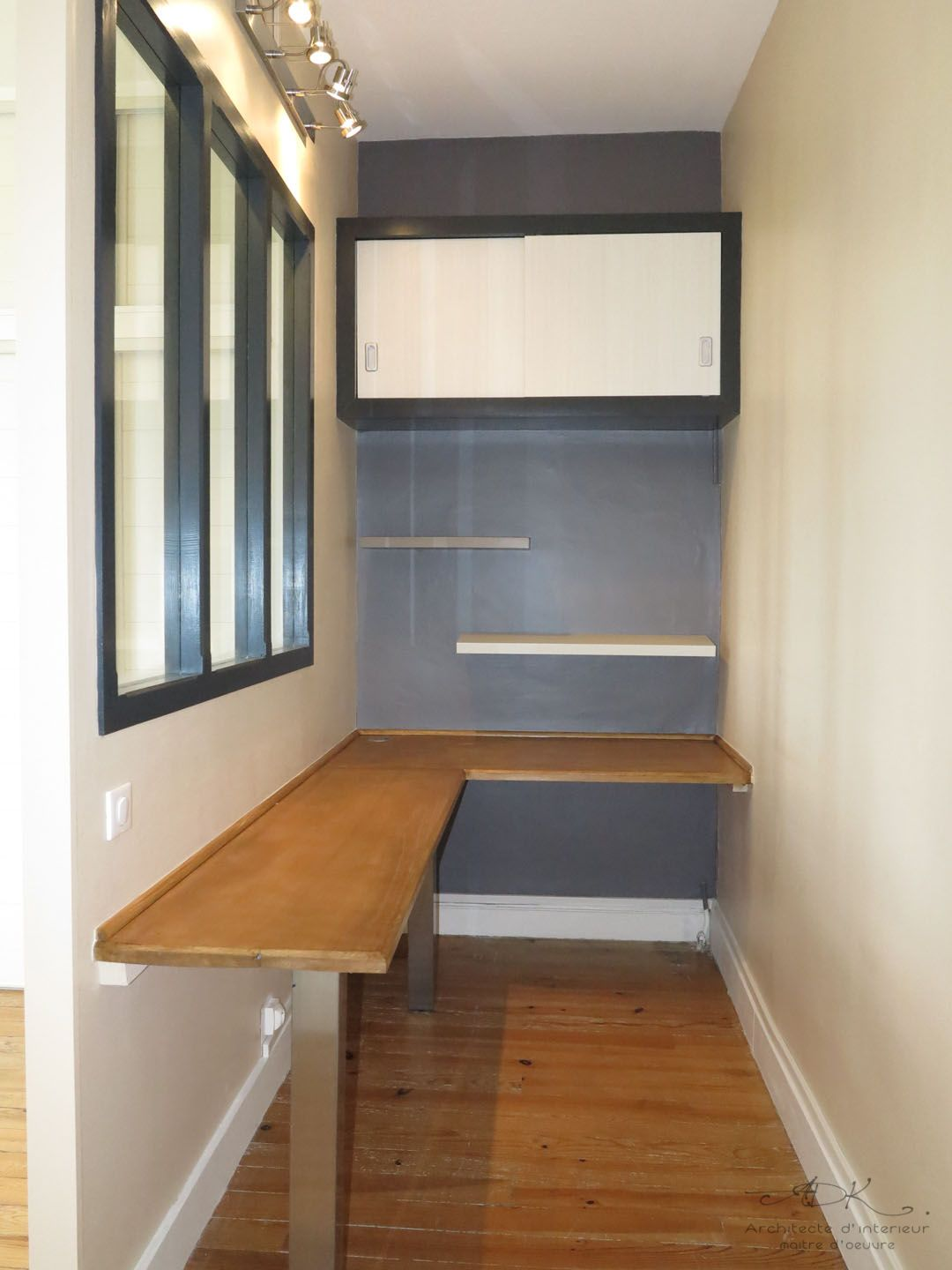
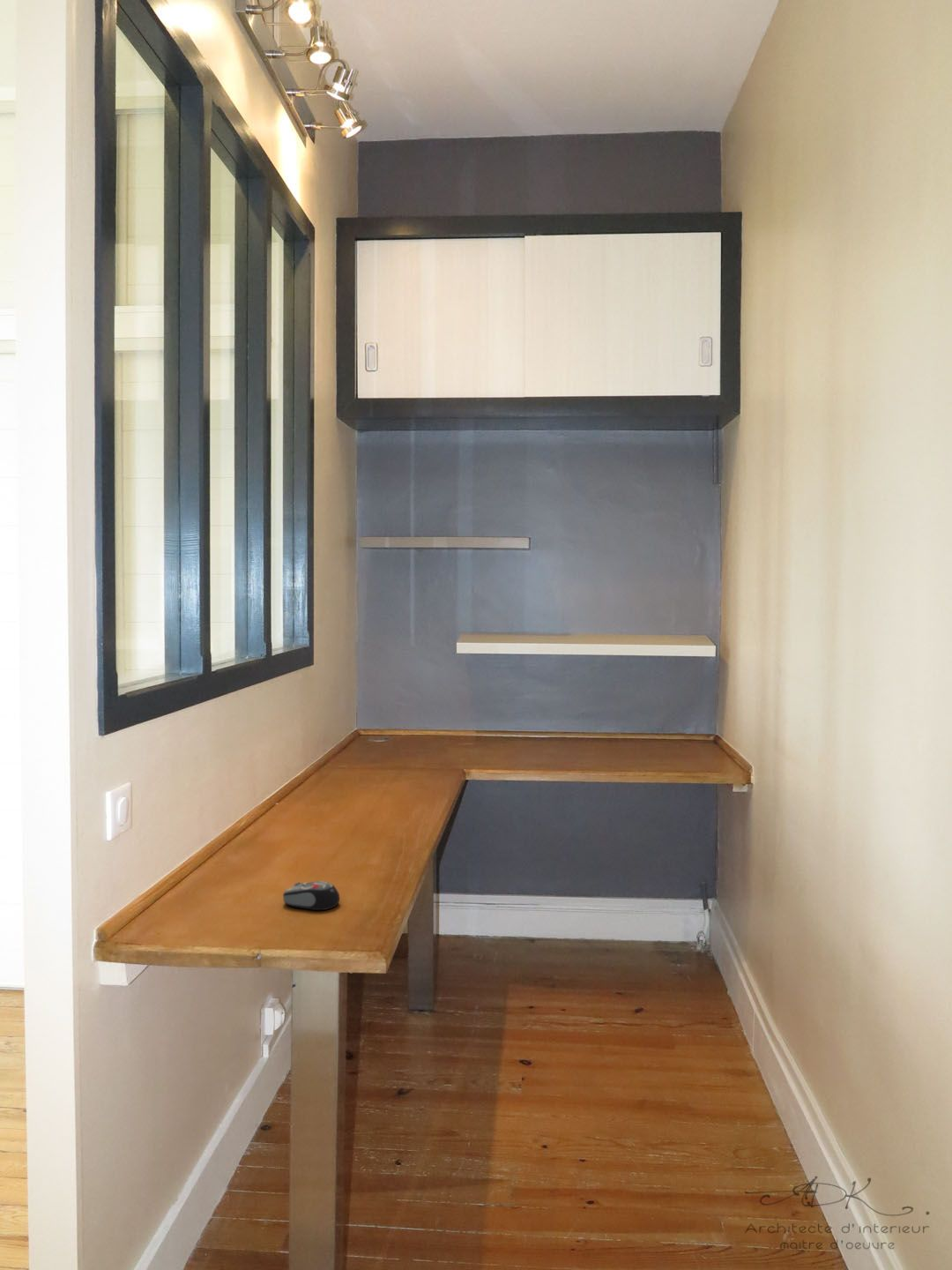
+ computer mouse (311, 892)
